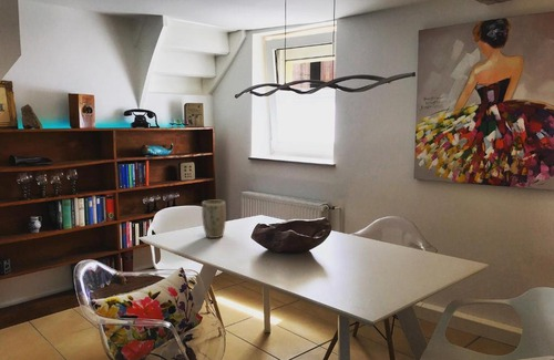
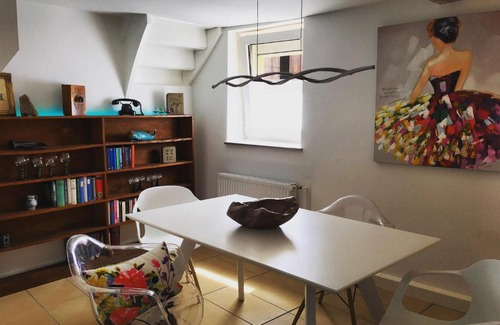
- plant pot (214, 218)
